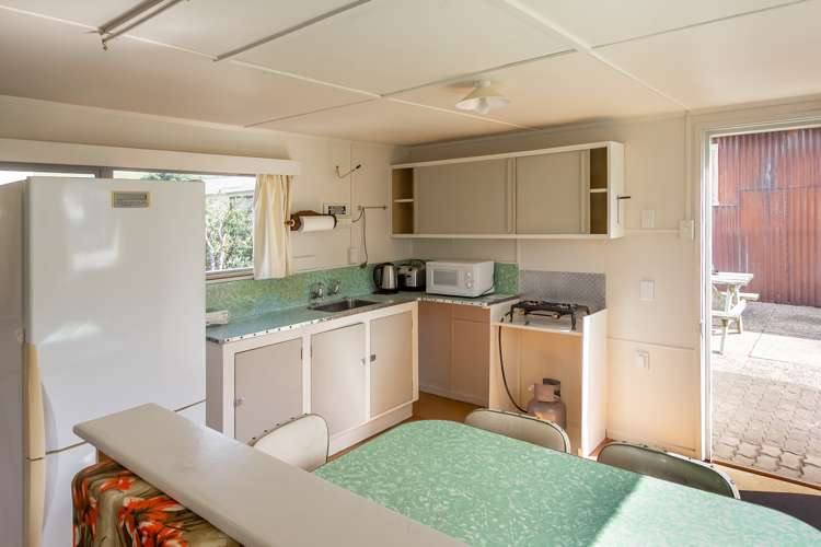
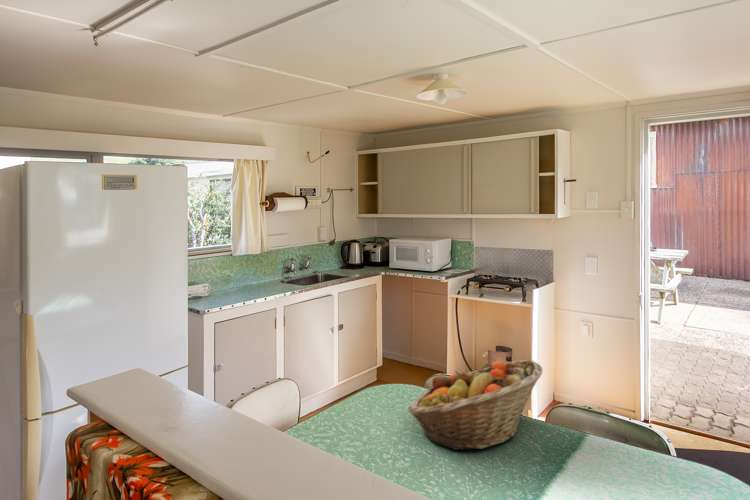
+ fruit basket (476, 397)
